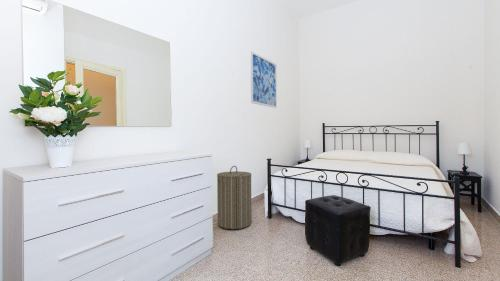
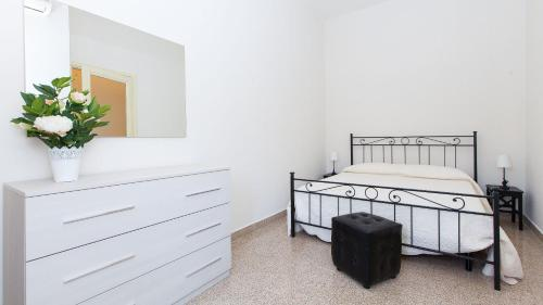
- wall art (264, 81)
- laundry hamper (234, 194)
